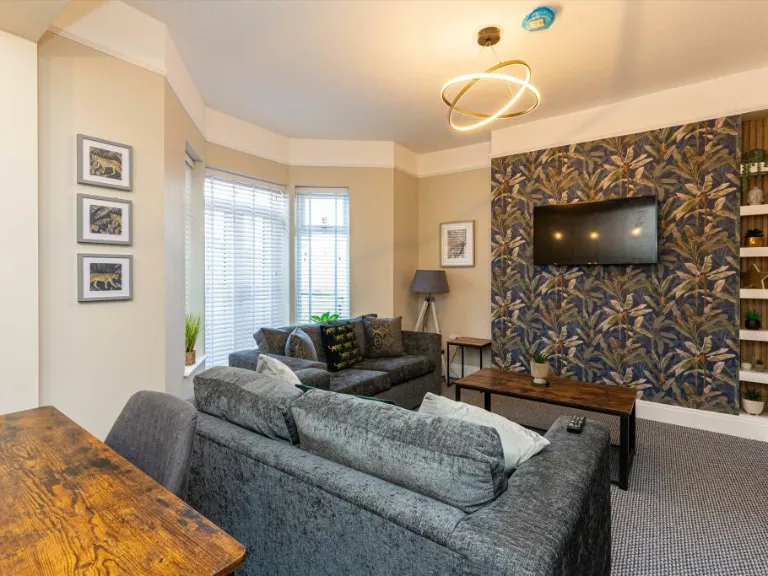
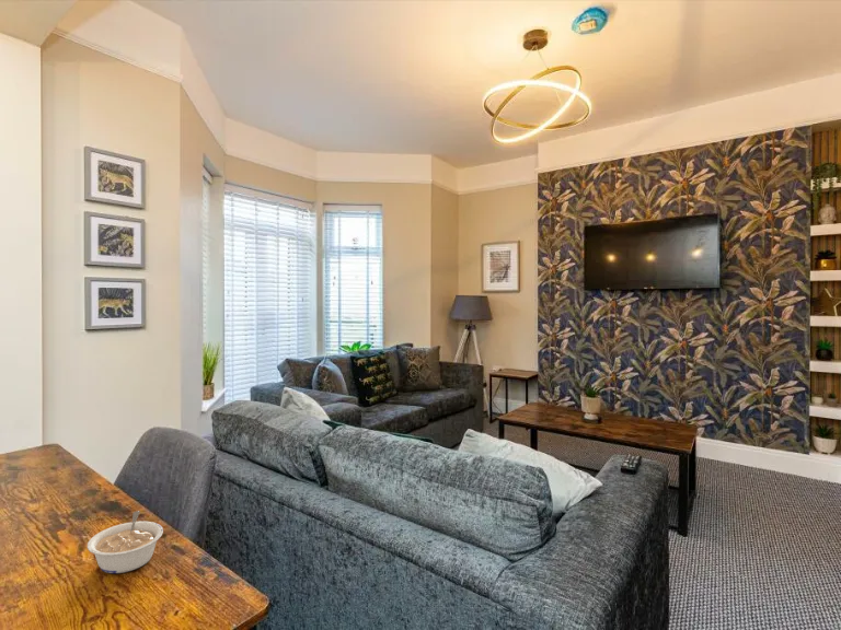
+ legume (125, 545)
